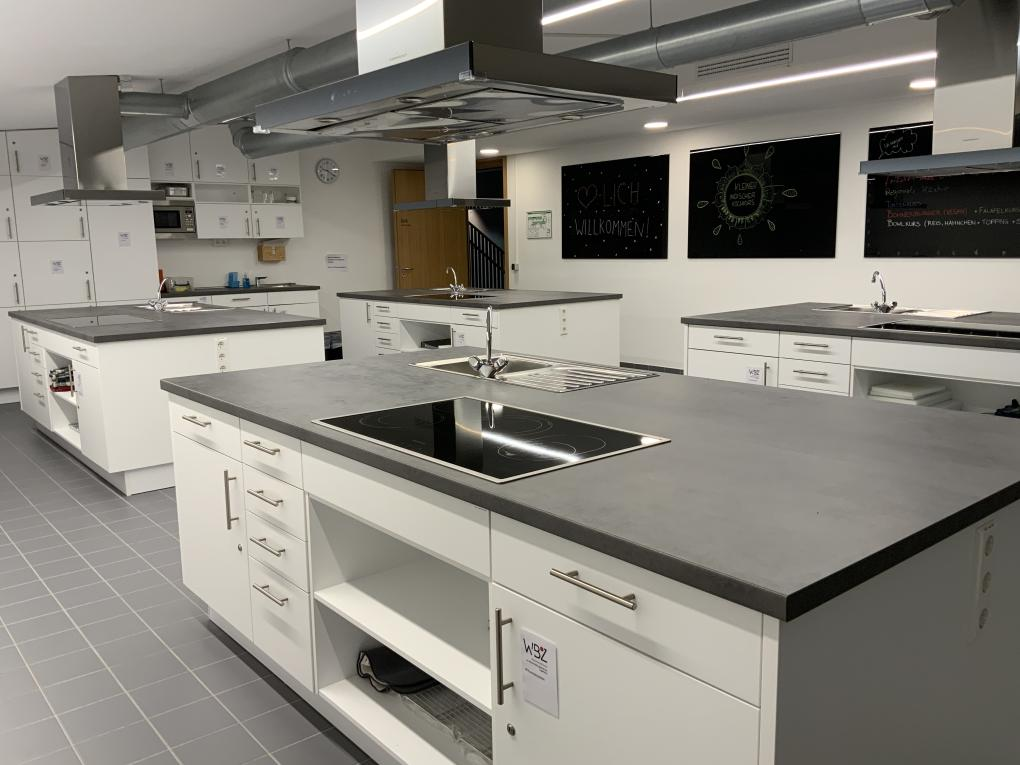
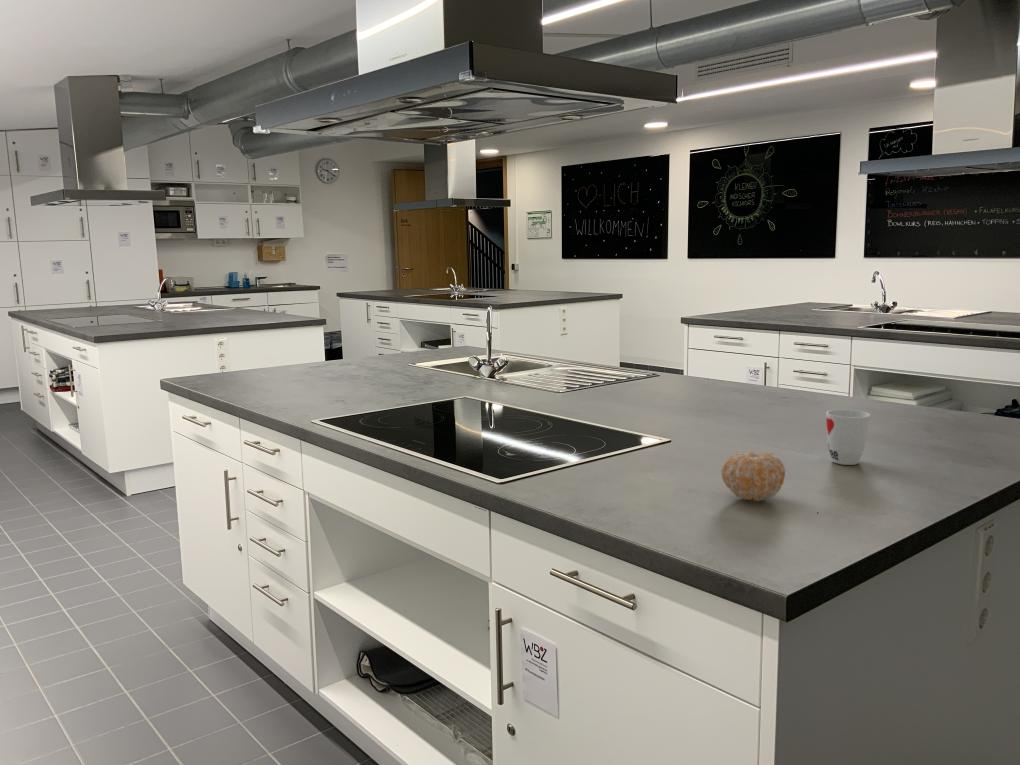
+ fruit (754, 475)
+ cup (846, 437)
